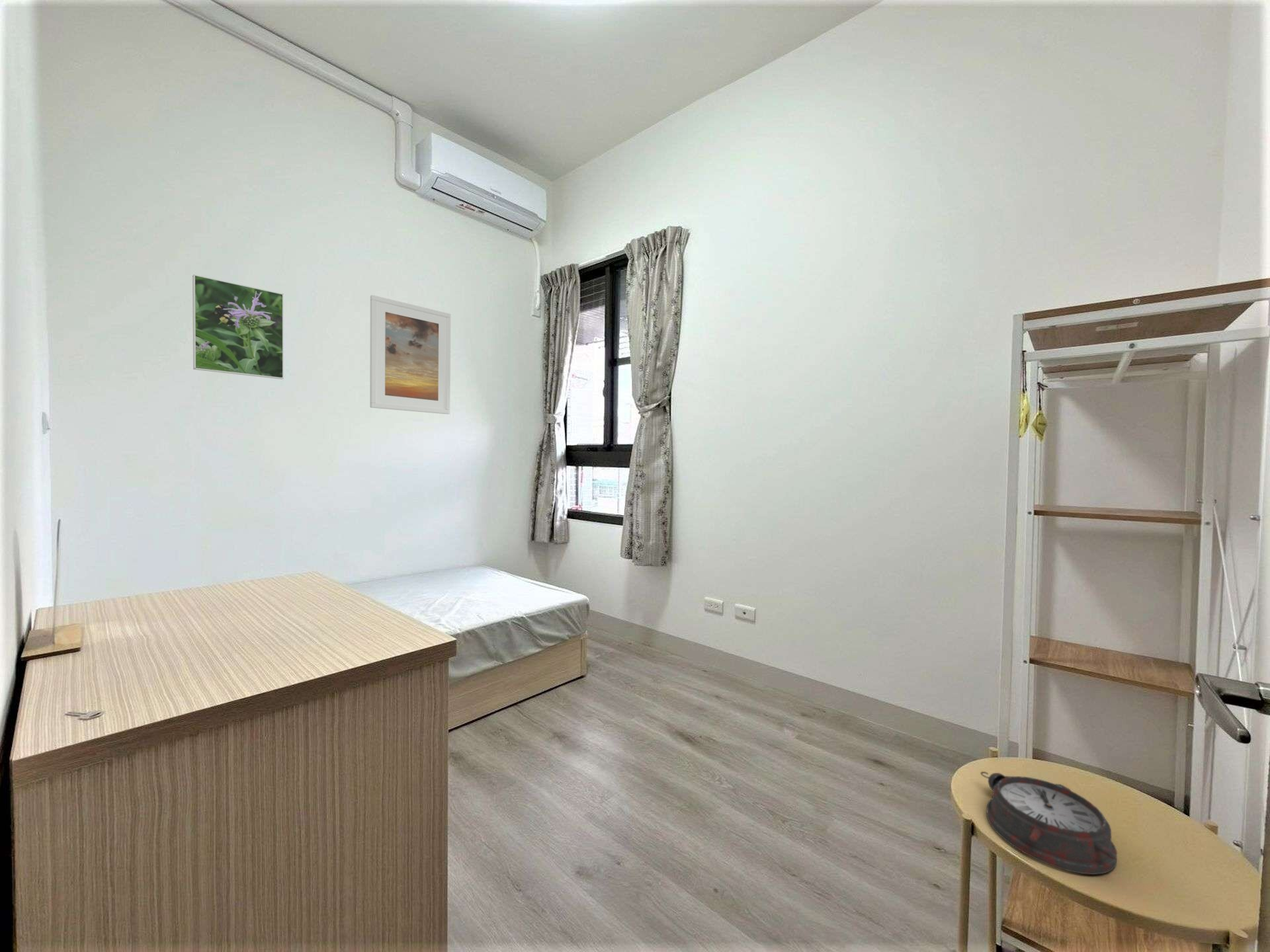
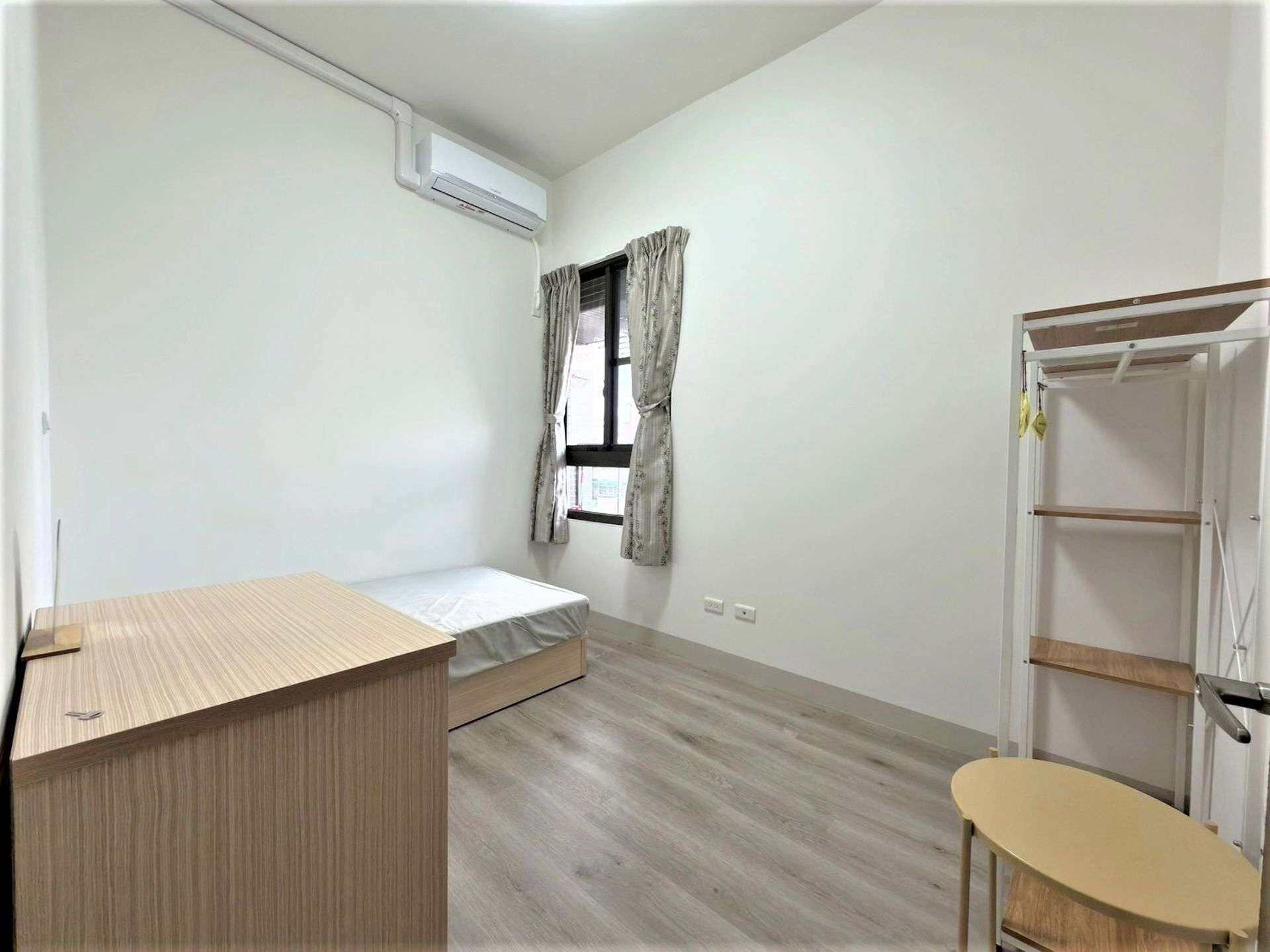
- alarm clock (1044, 813)
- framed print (412, 358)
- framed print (240, 330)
